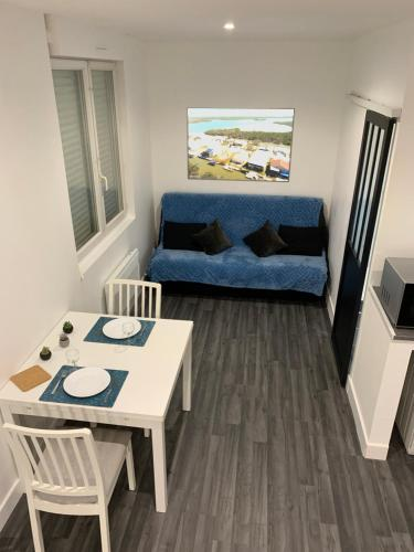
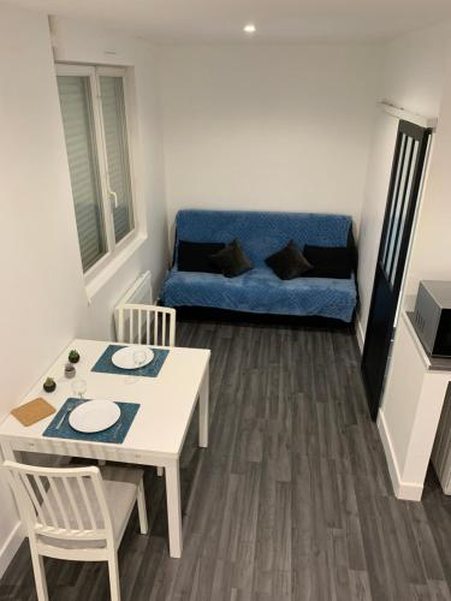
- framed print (238, 145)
